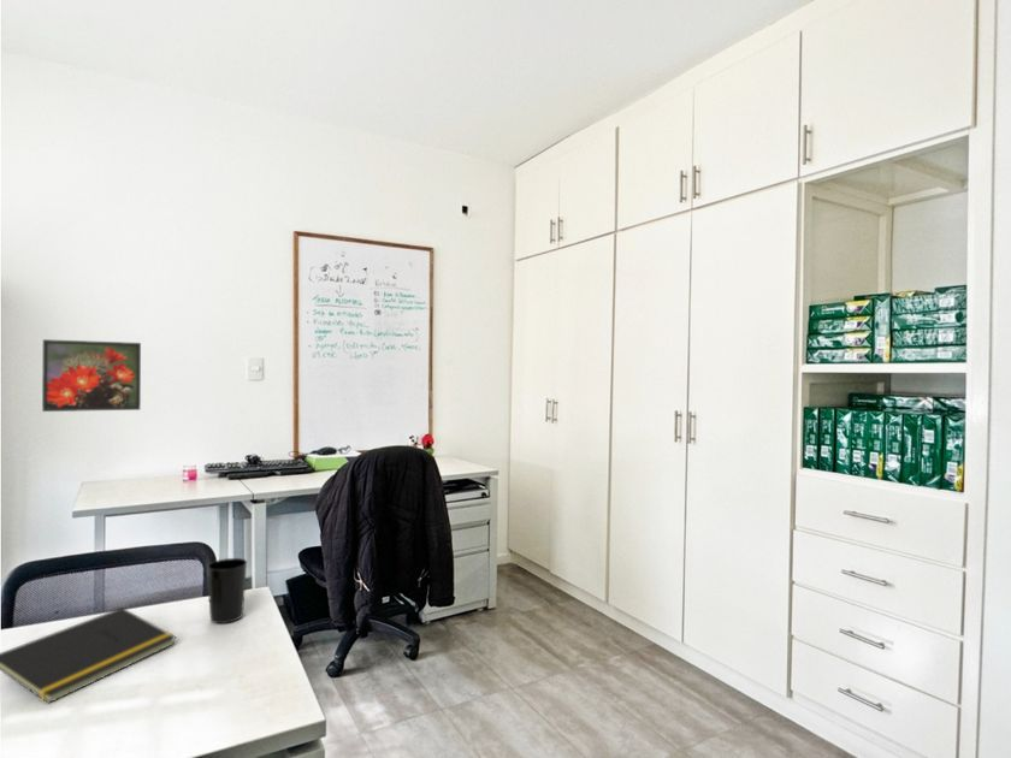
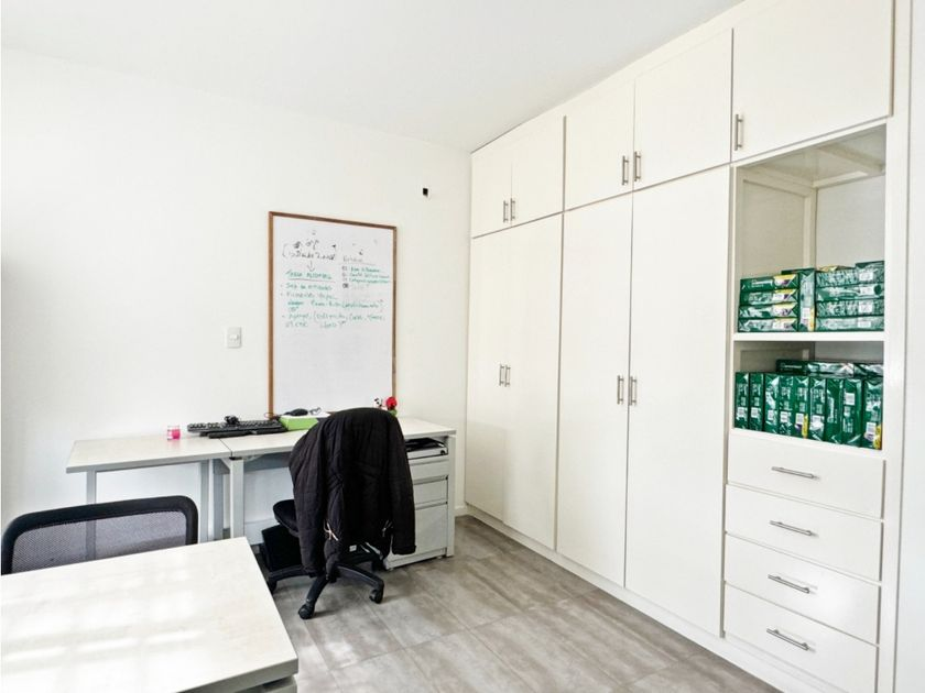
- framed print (93, 375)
- notepad (89, 649)
- cup (226, 591)
